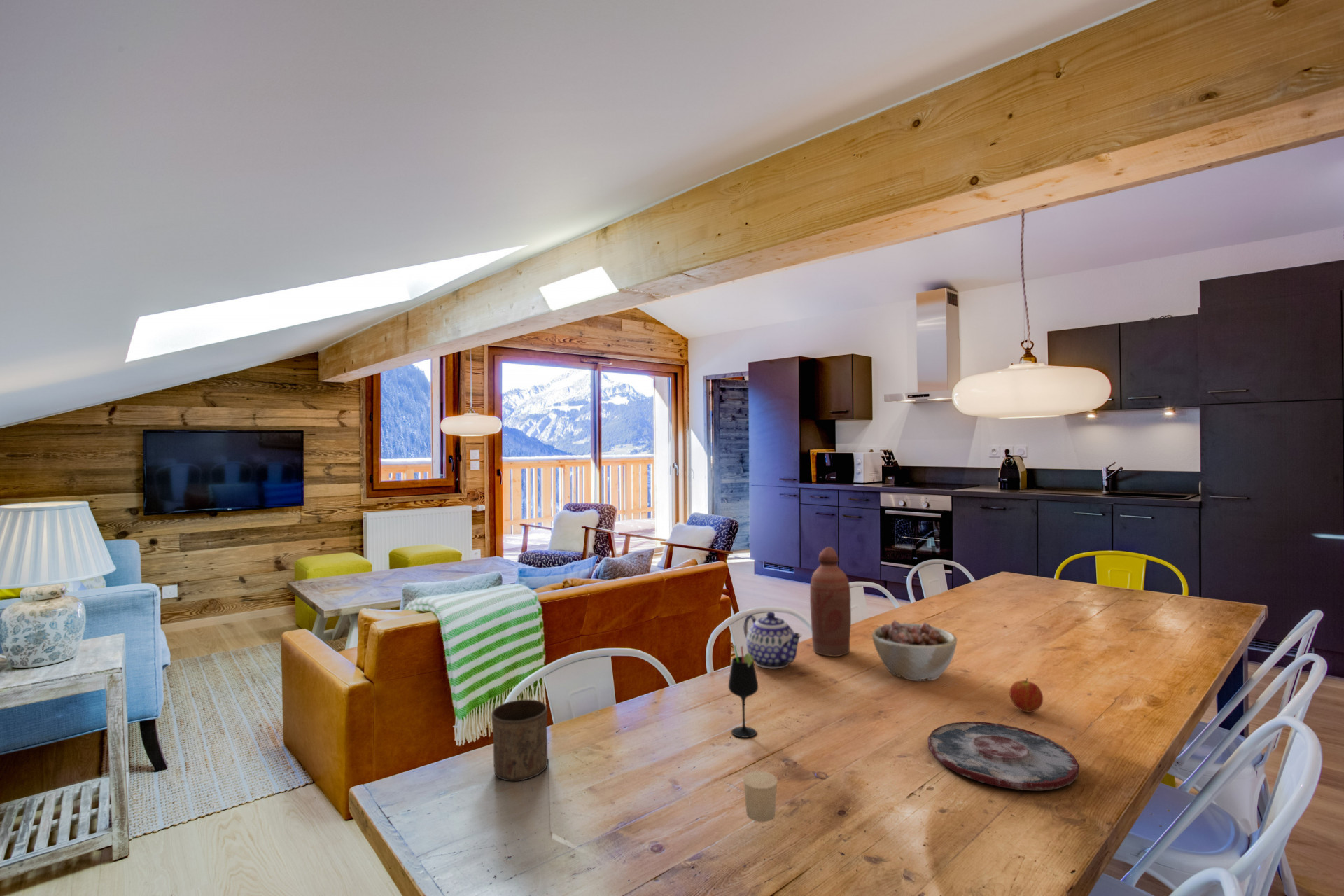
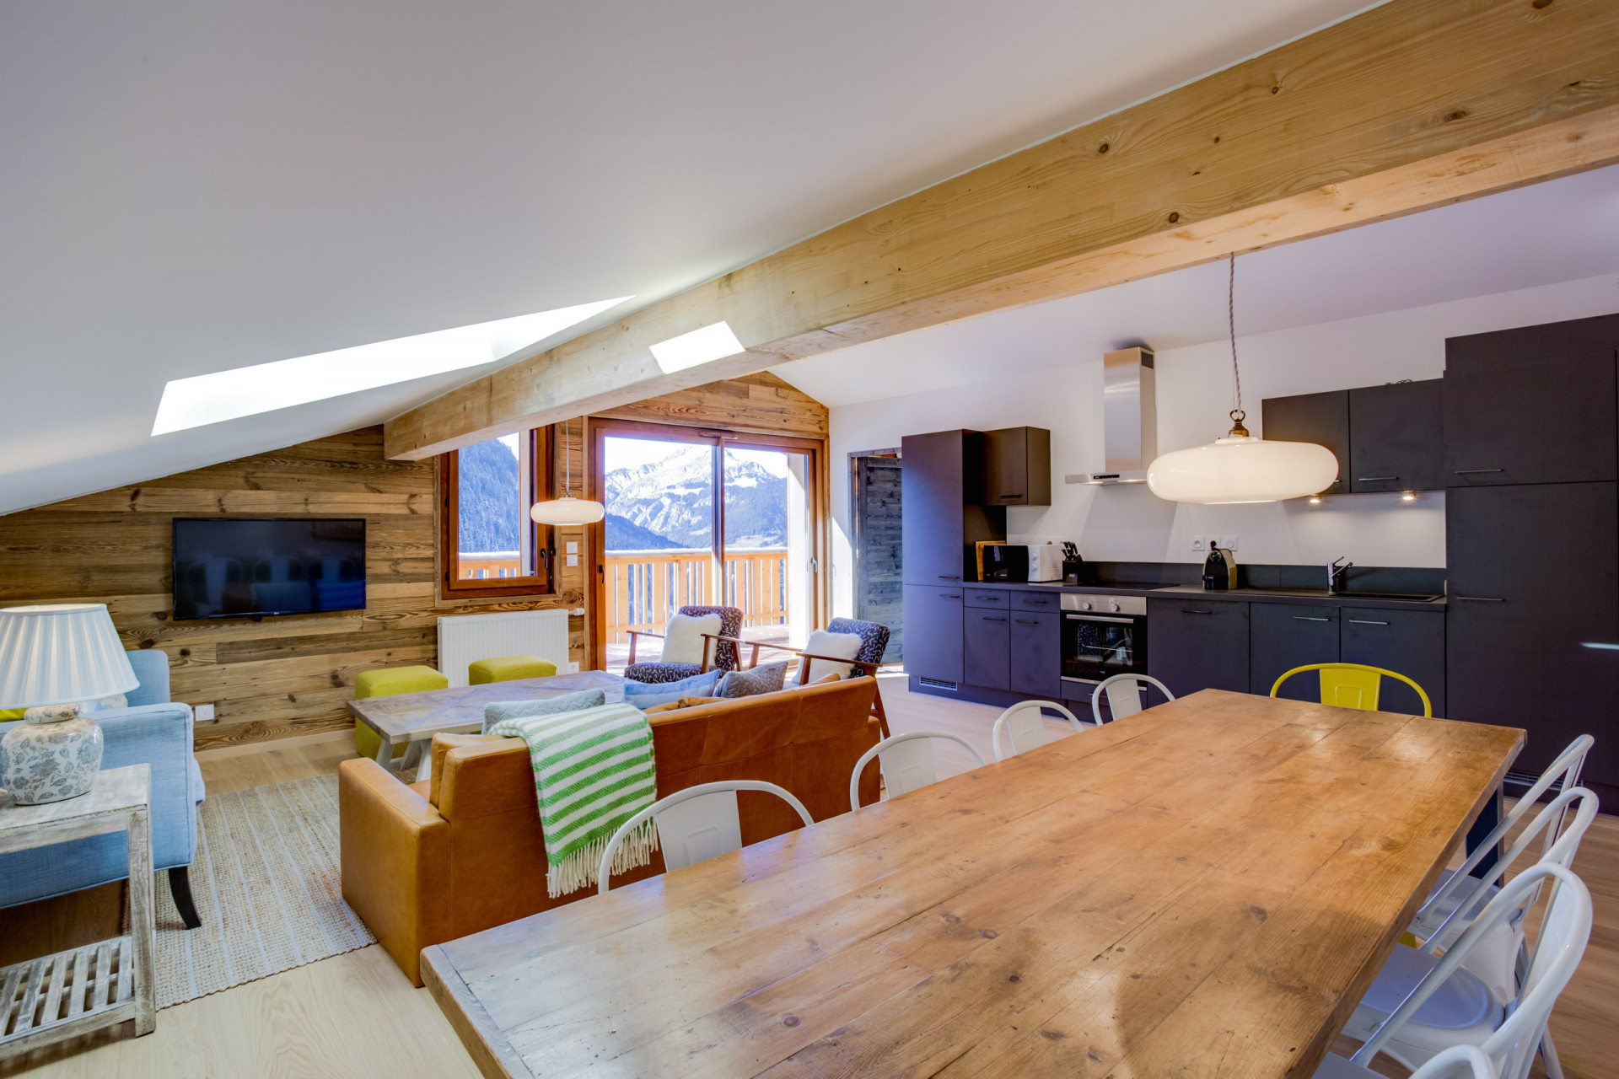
- wine glass (744, 687)
- bottle (830, 599)
- teapot (771, 637)
- cup (519, 739)
- fruit (1026, 694)
- candle (760, 811)
- plate (1000, 753)
- bowl (913, 646)
